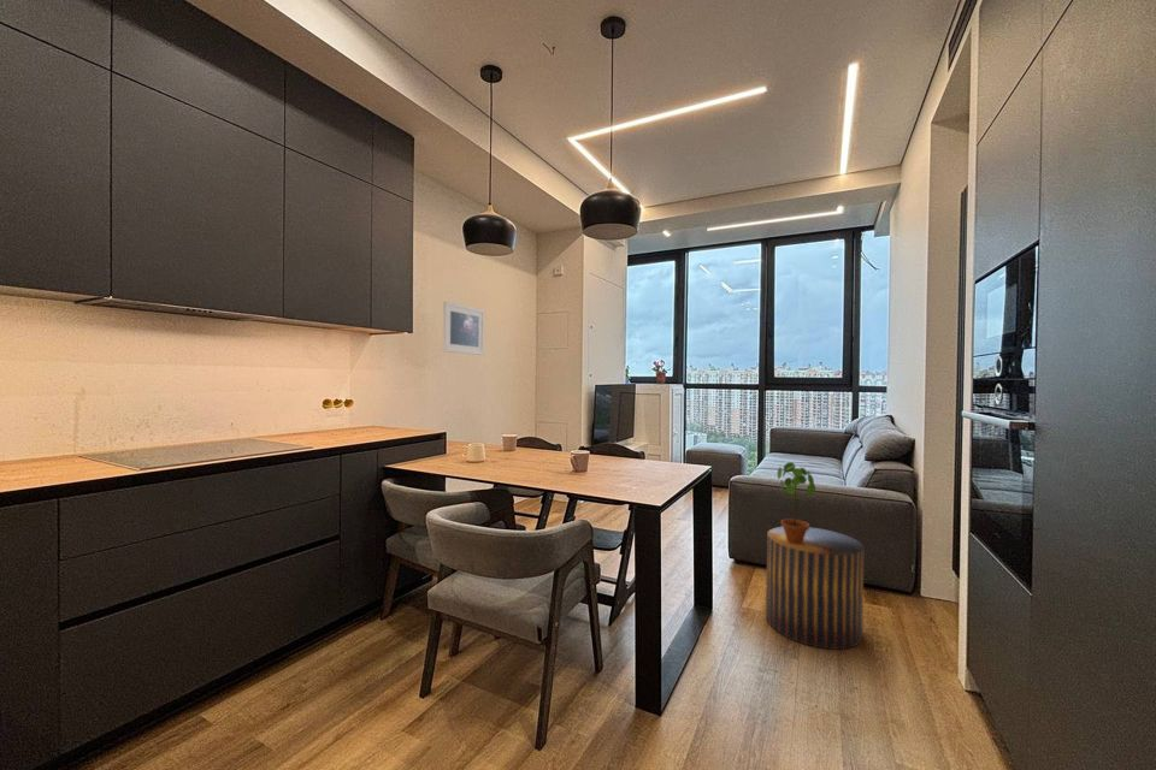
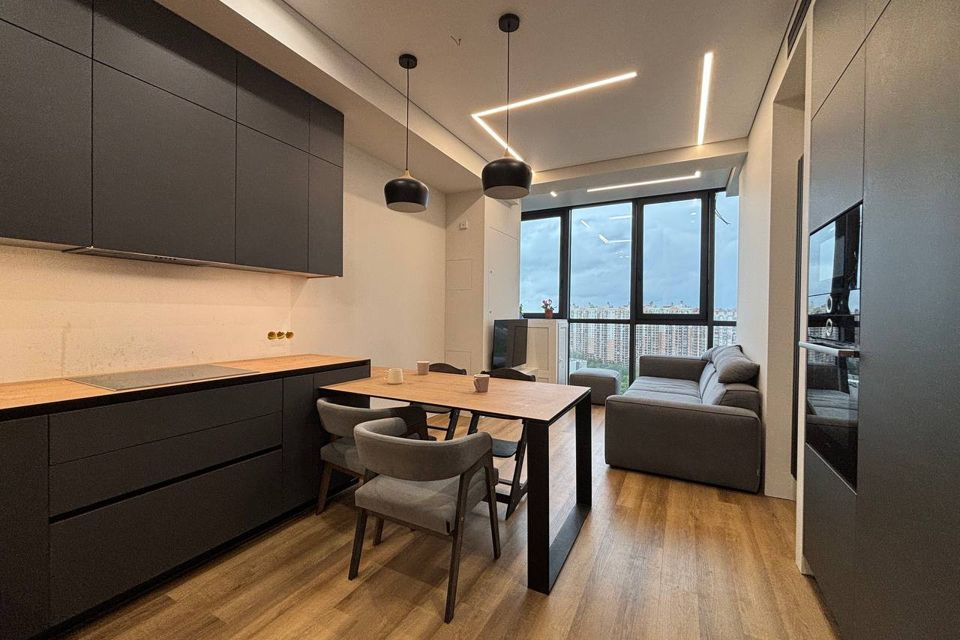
- potted plant (795, 503)
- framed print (464, 330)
- stool (813, 581)
